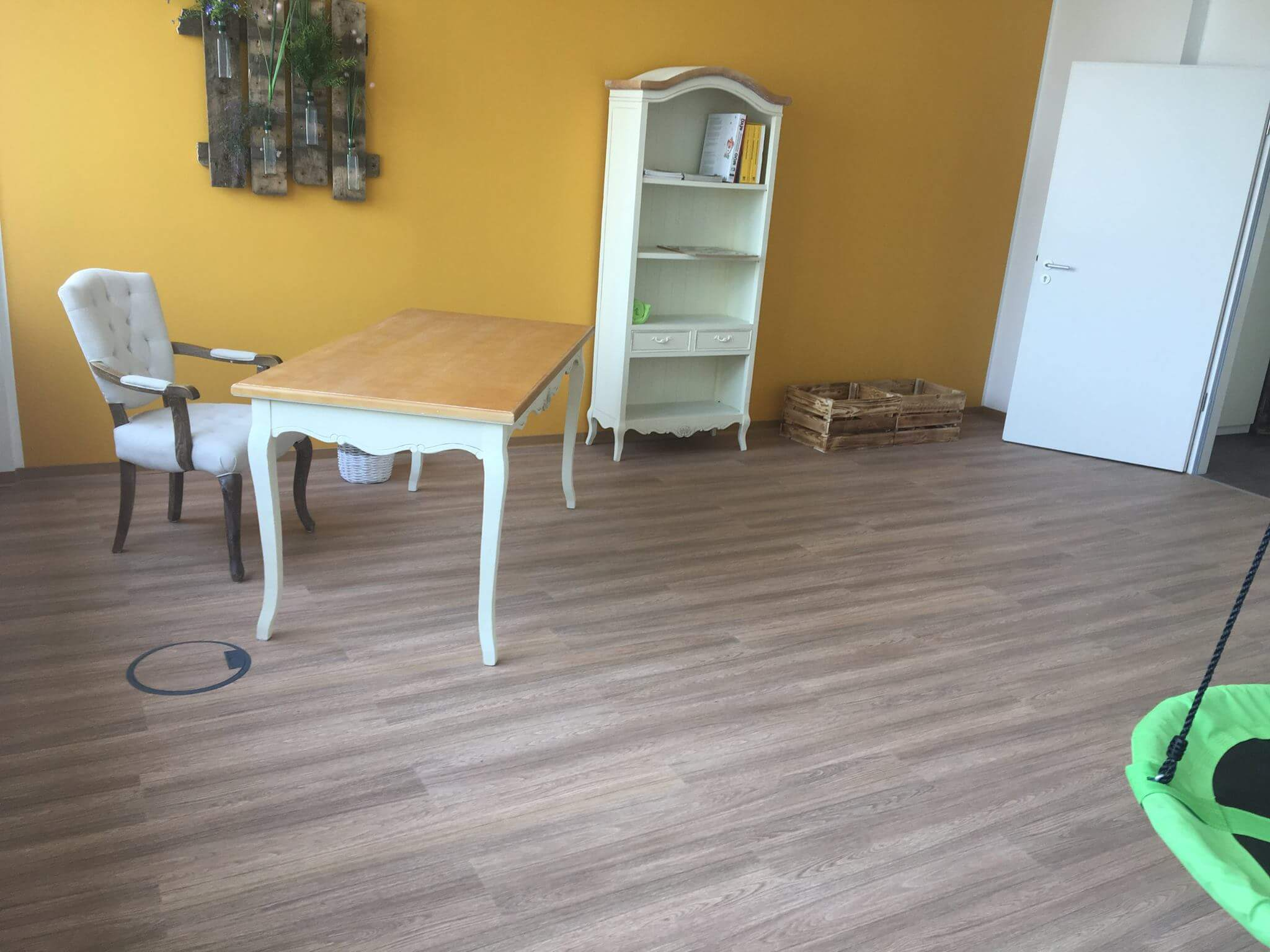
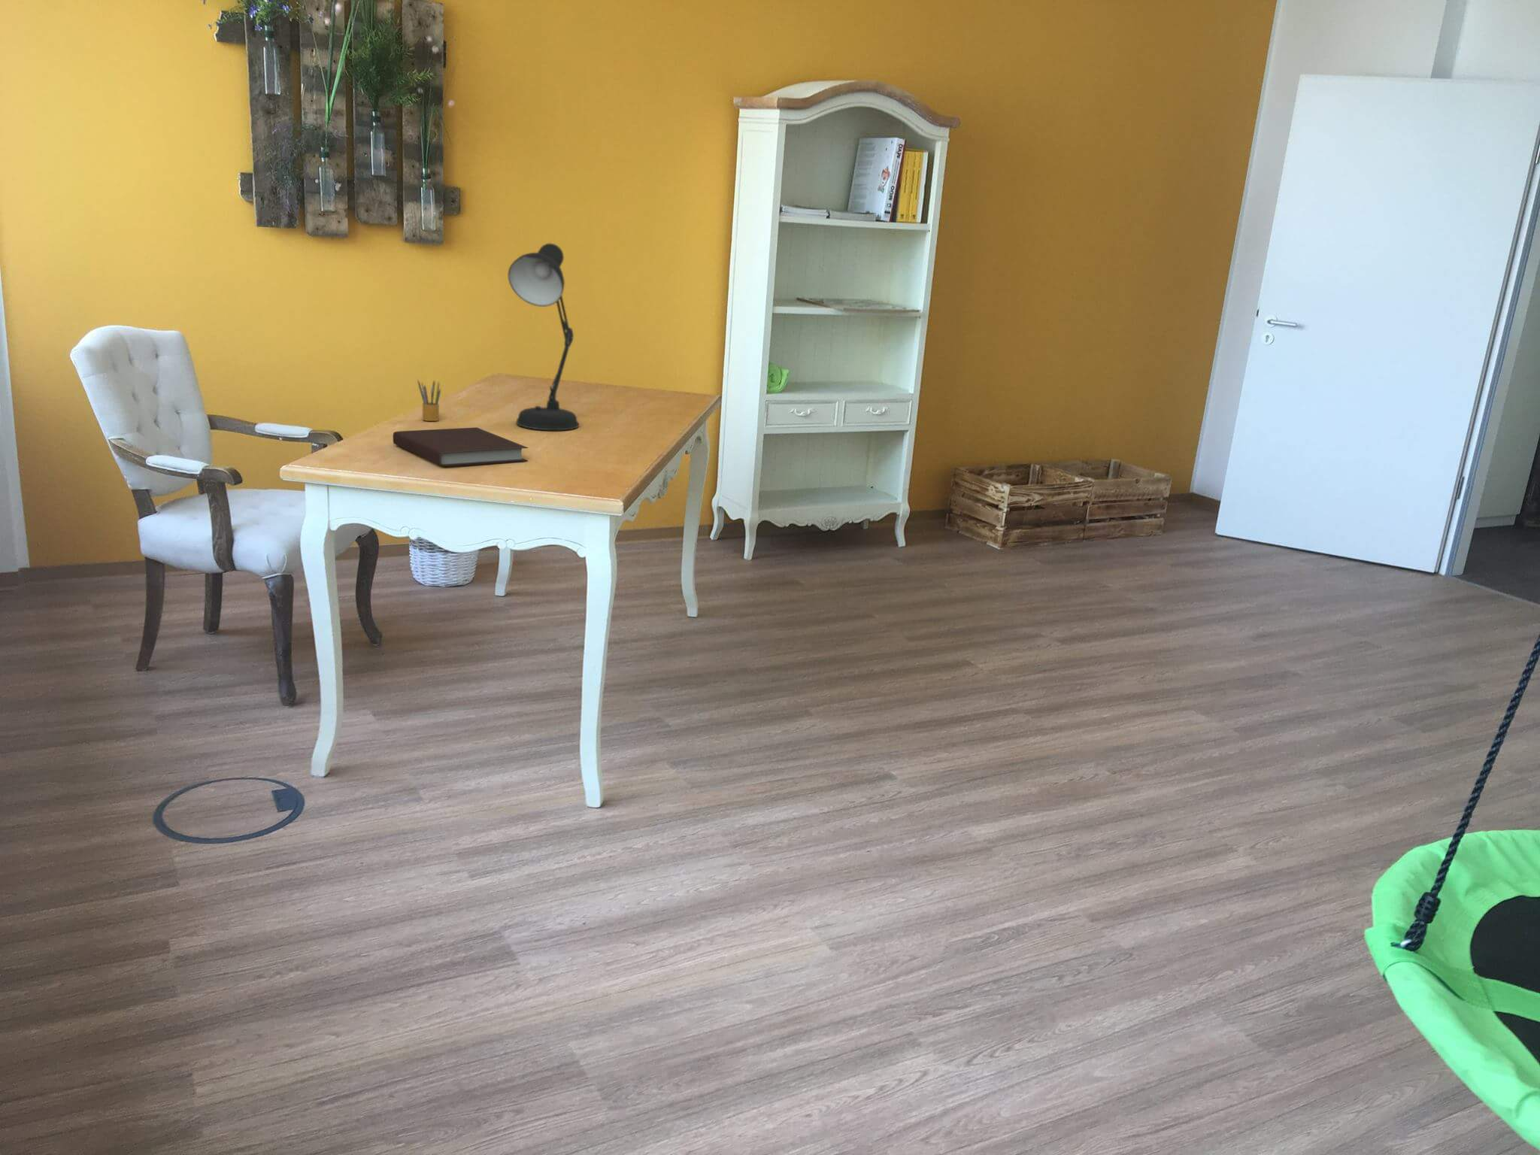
+ pencil box (430, 399)
+ desk lamp (563, 334)
+ notebook (460, 446)
